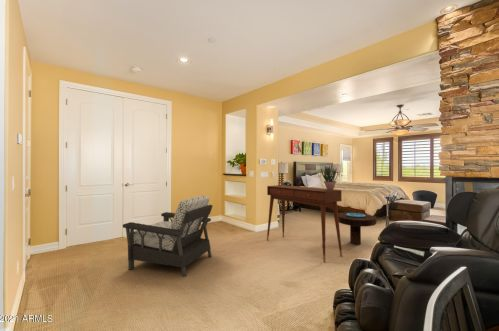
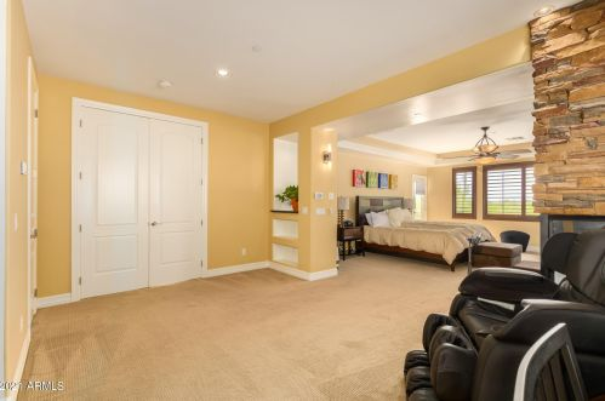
- side table (355, 228)
- potted plant (329, 177)
- armchair (173, 229)
- desk (303, 203)
